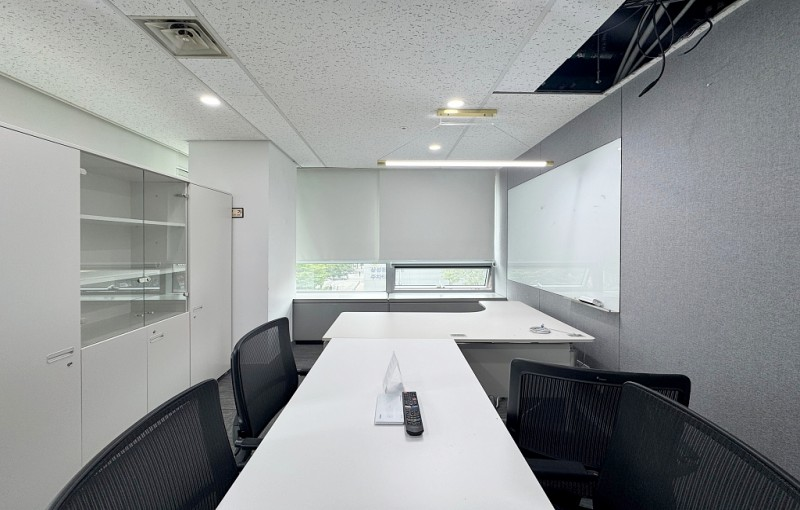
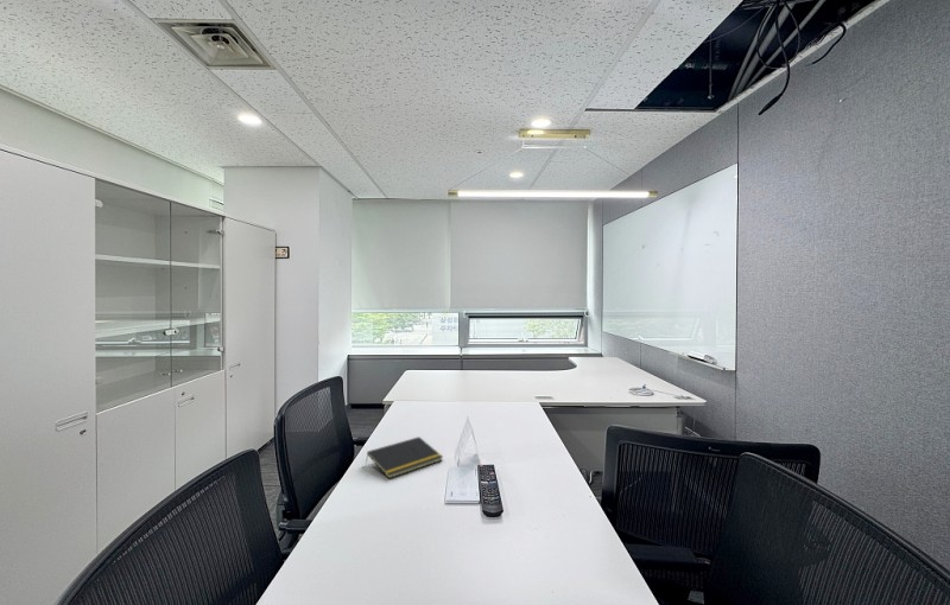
+ notepad (405, 456)
